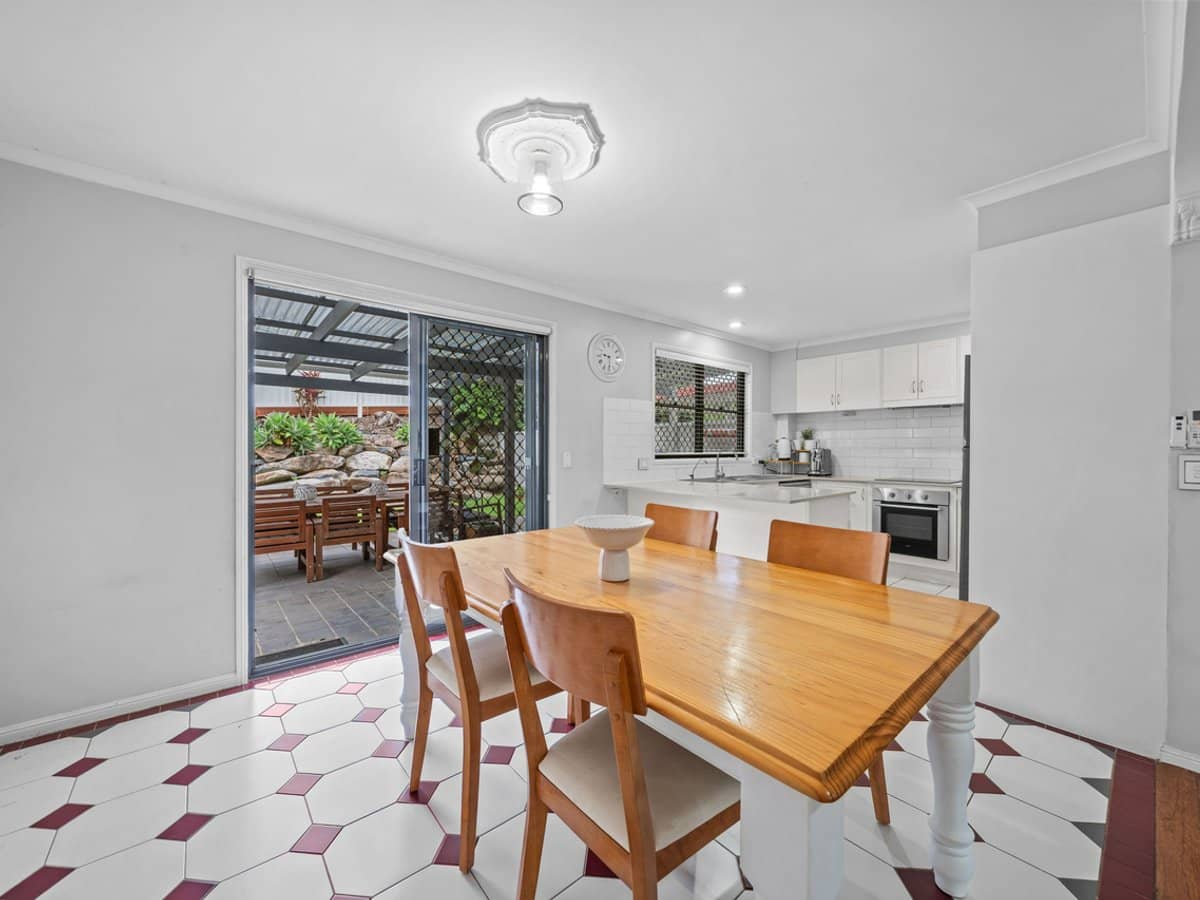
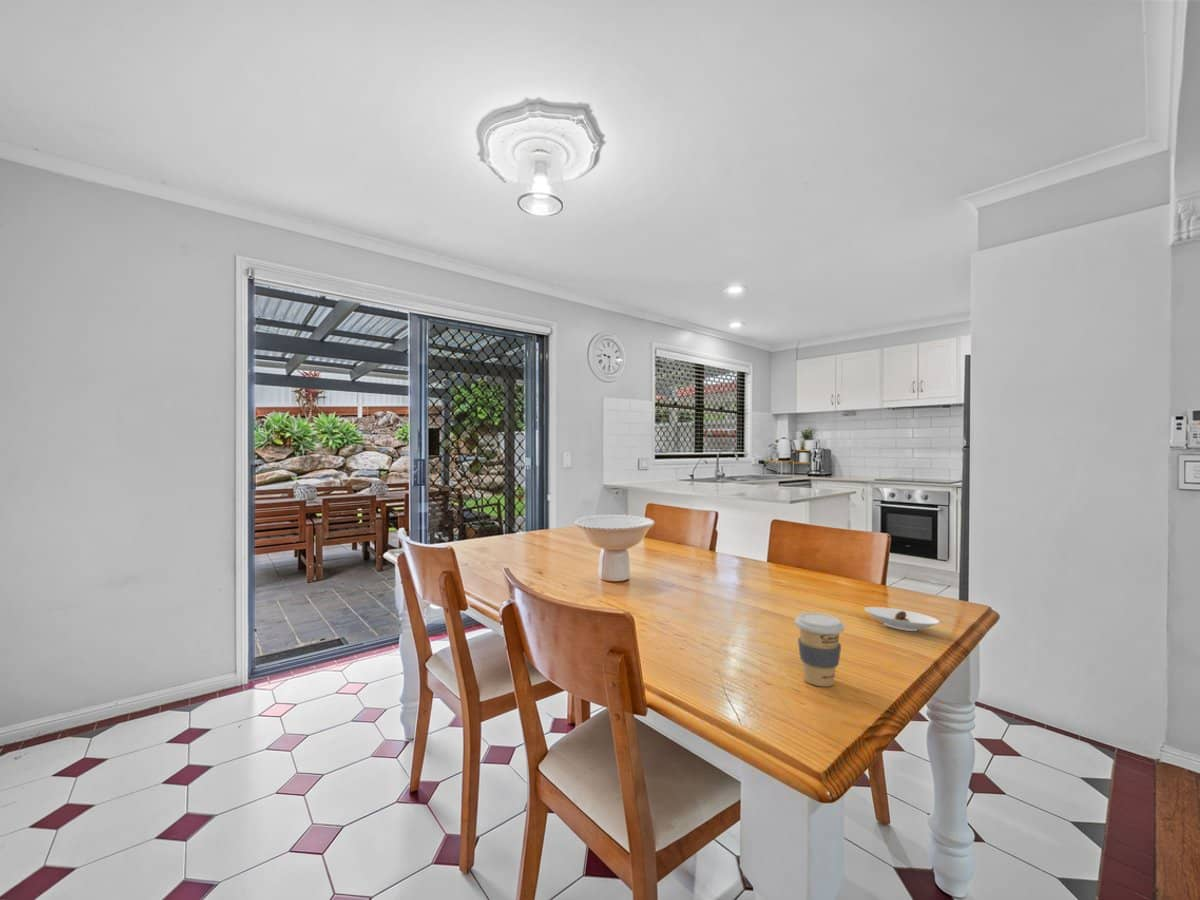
+ saucer (900, 619)
+ coffee cup (818, 649)
